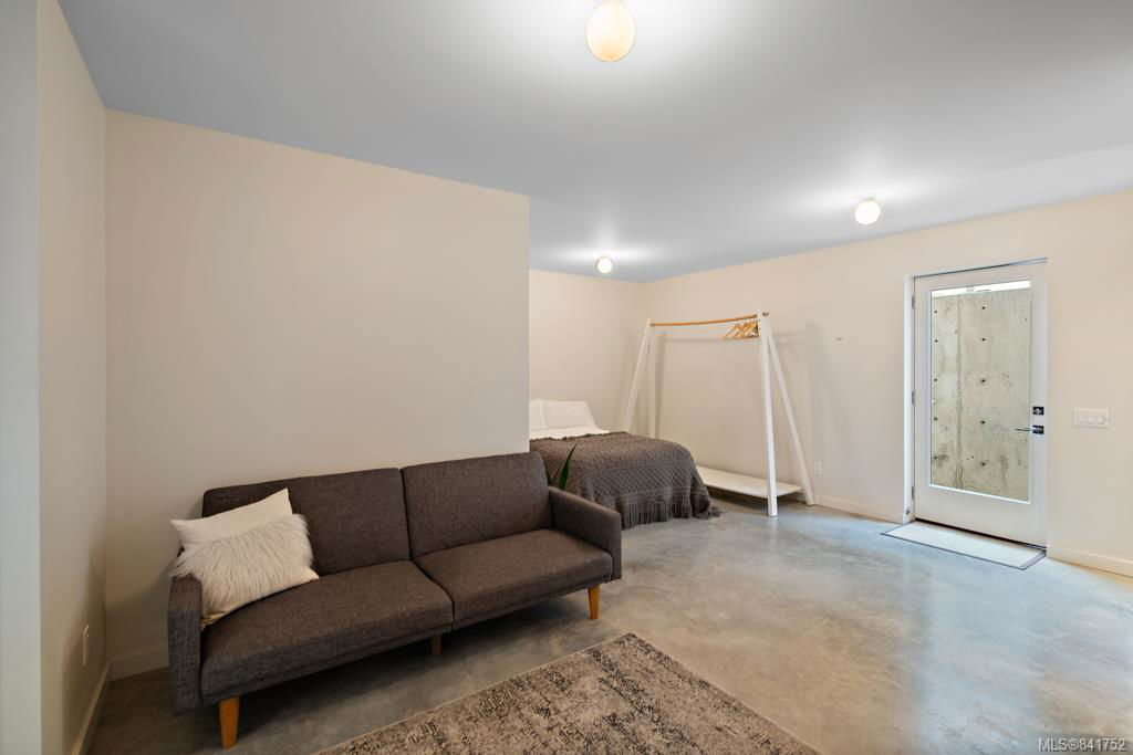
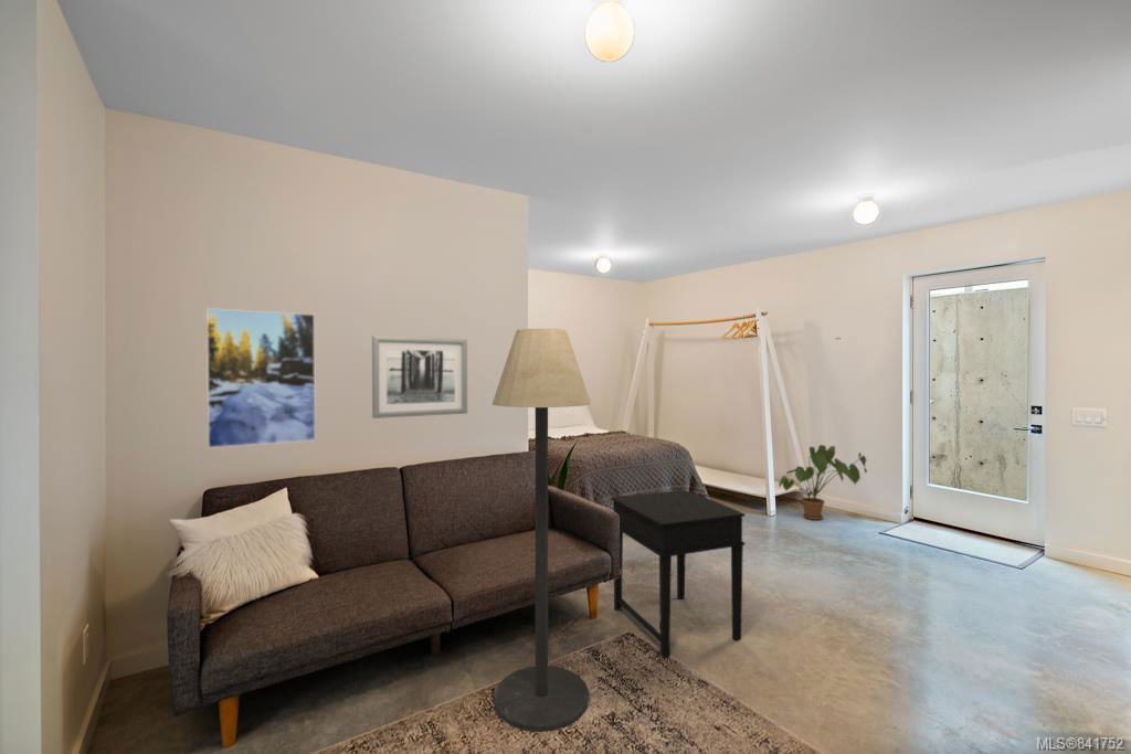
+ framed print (263, 378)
+ house plant (824, 482)
+ floor lamp (541, 514)
+ side table (677, 563)
+ wall art (422, 376)
